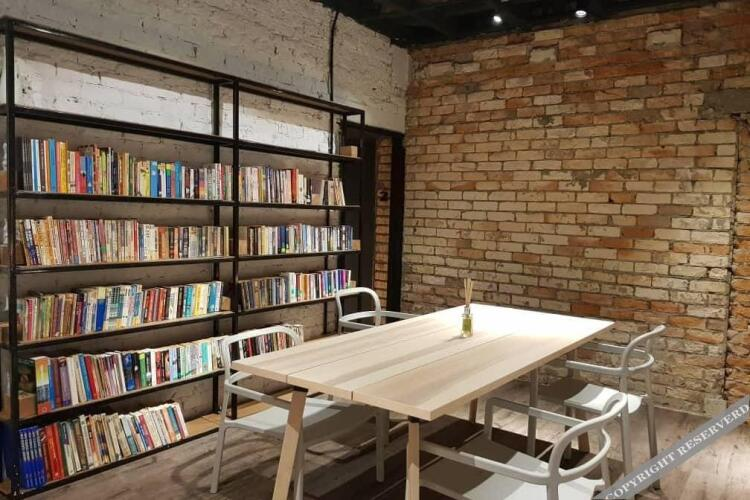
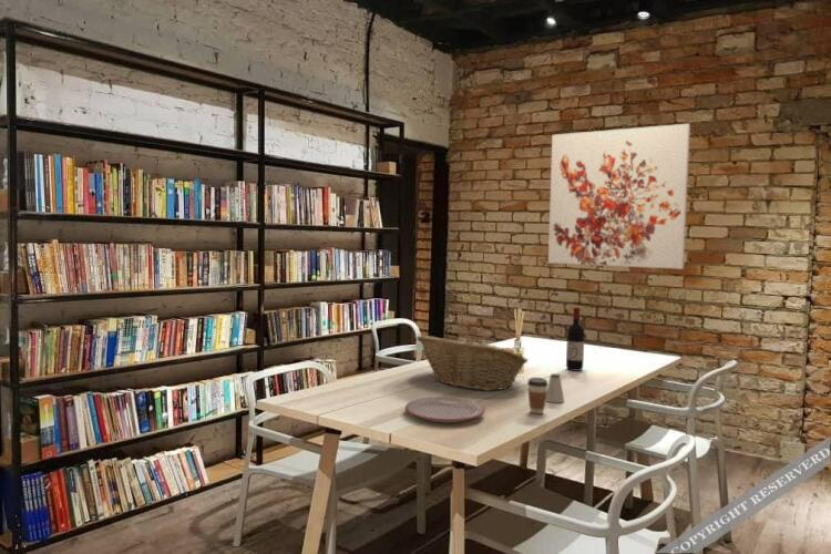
+ wall art (614, 198)
+ wine bottle (575, 338)
+ saltshaker (554, 387)
+ plate (444, 410)
+ coffee cup (536, 396)
+ fruit basket (471, 358)
